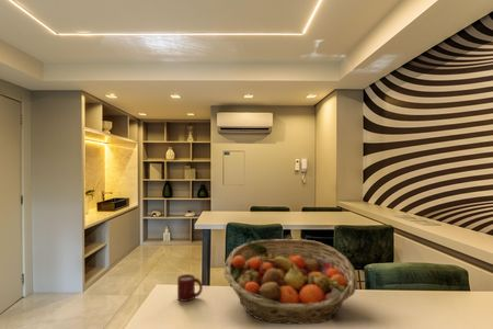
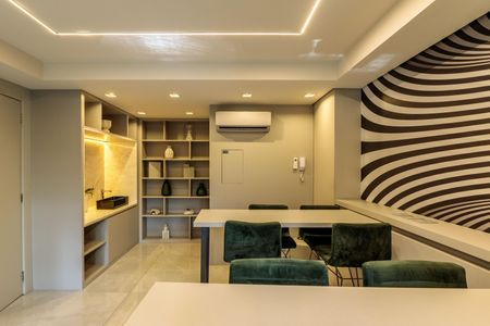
- fruit basket (288, 276)
- cup (190, 287)
